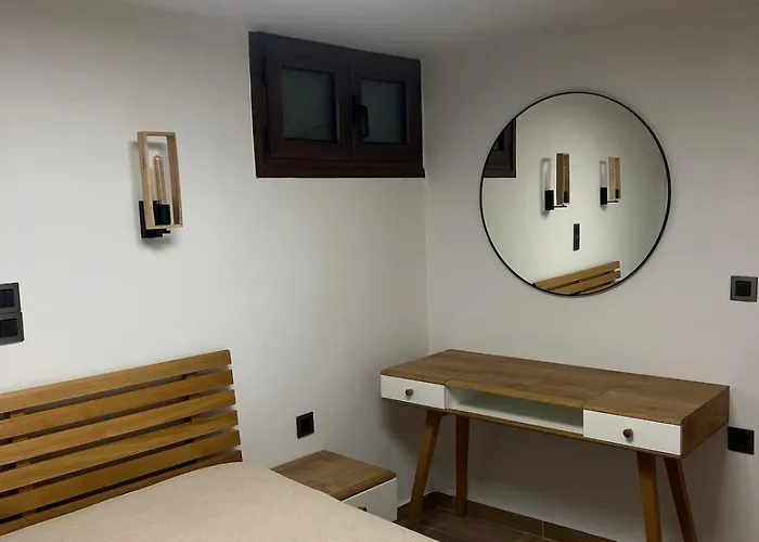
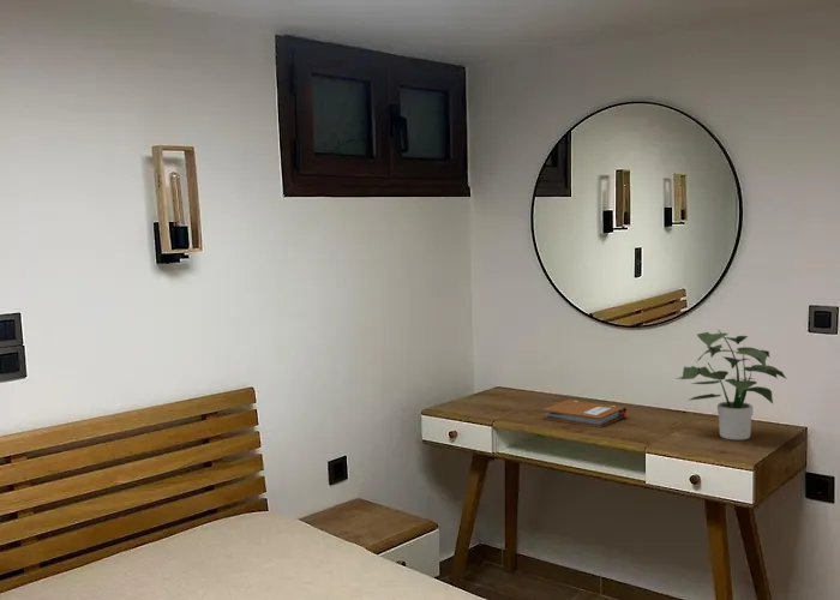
+ notebook (586, 413)
+ potted plant (733, 384)
